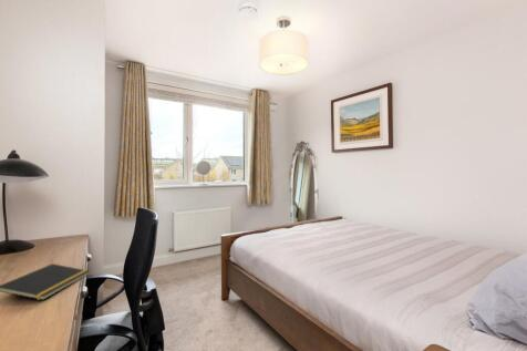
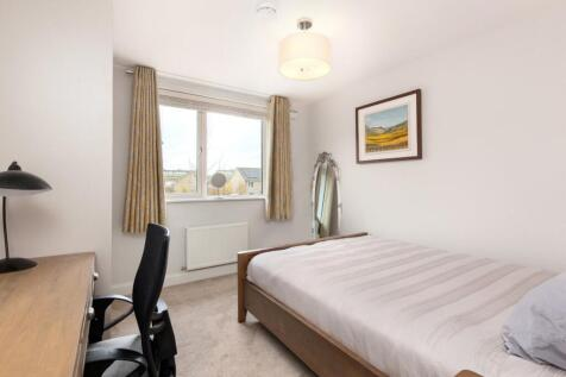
- notepad (48, 279)
